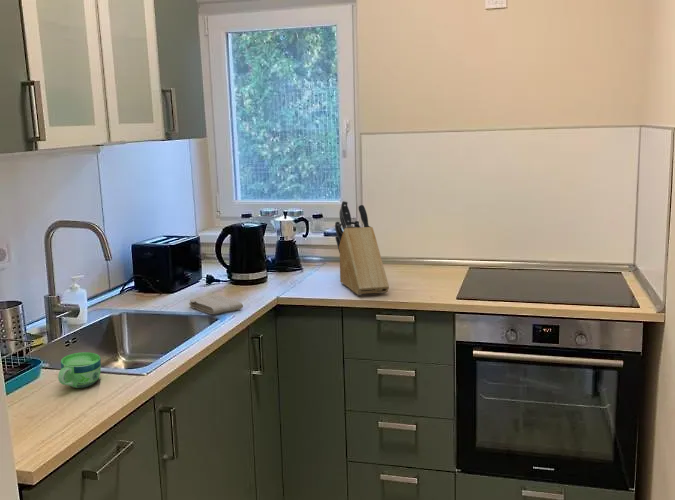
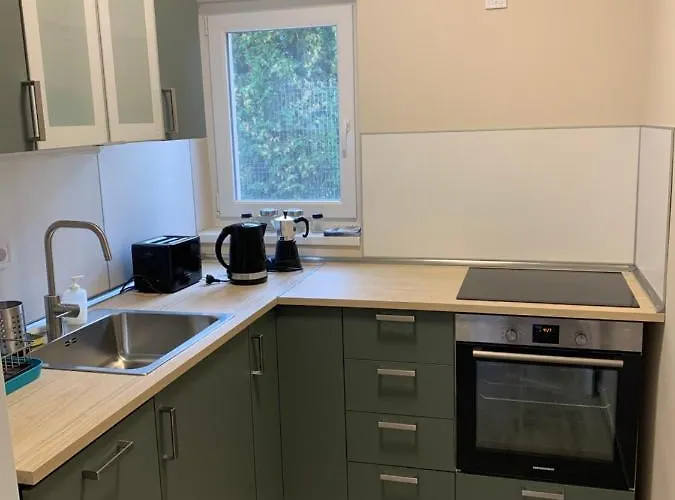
- knife block (359, 245)
- cup (79, 373)
- washcloth (215, 303)
